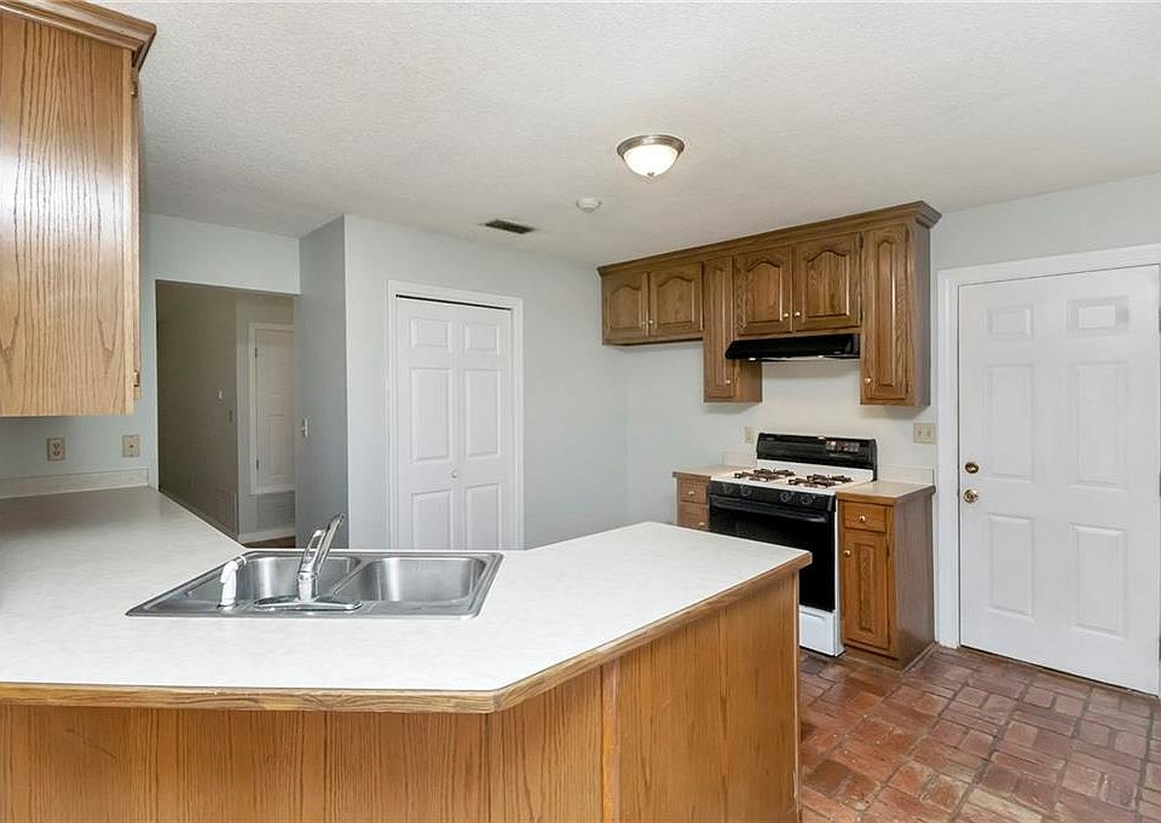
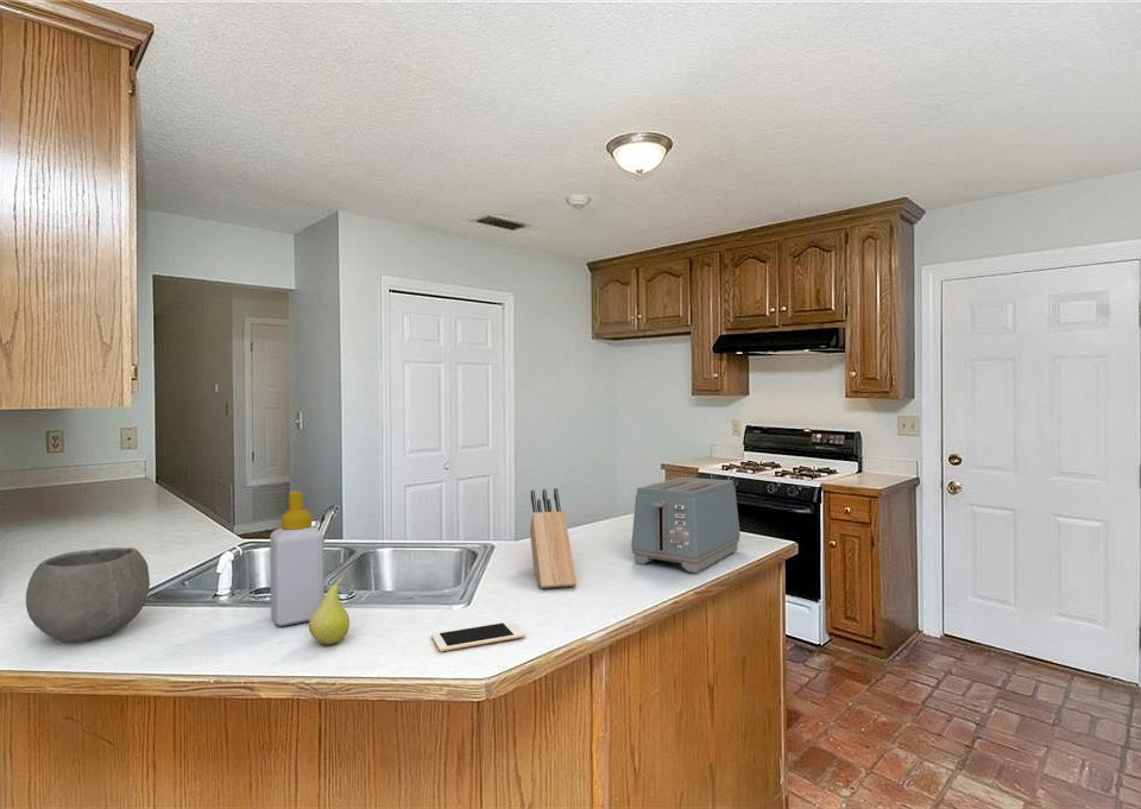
+ soap bottle (296, 555)
+ knife block (550, 533)
+ toaster (685, 522)
+ fruit (332, 608)
+ bowl (90, 594)
+ cell phone (478, 634)
